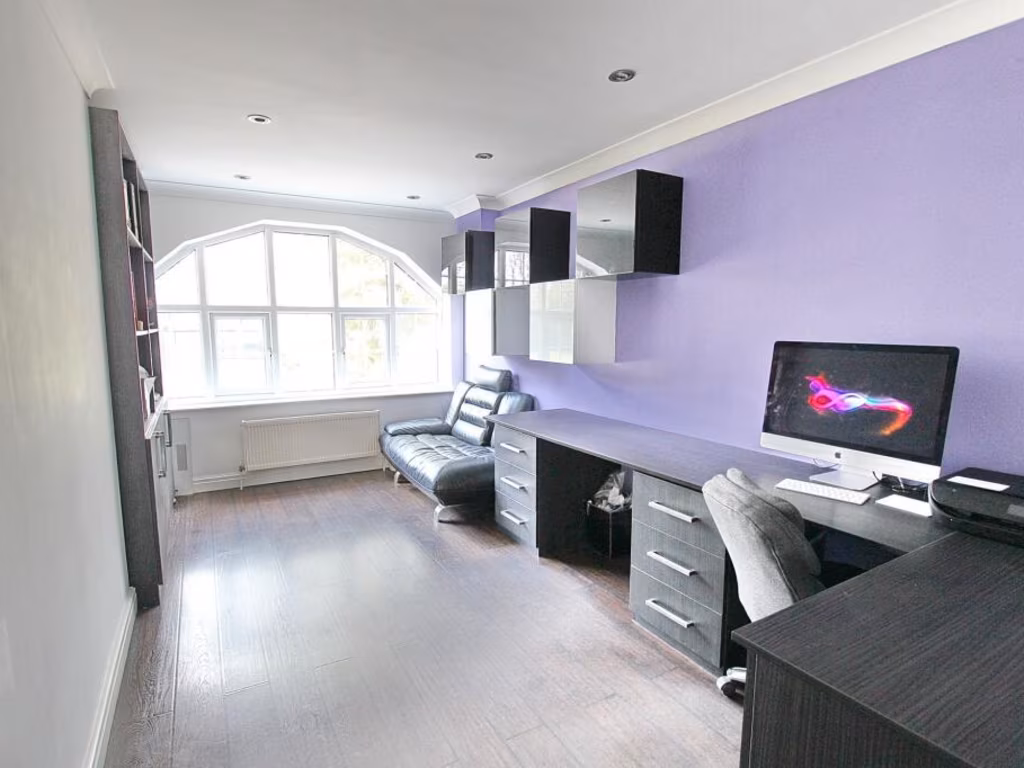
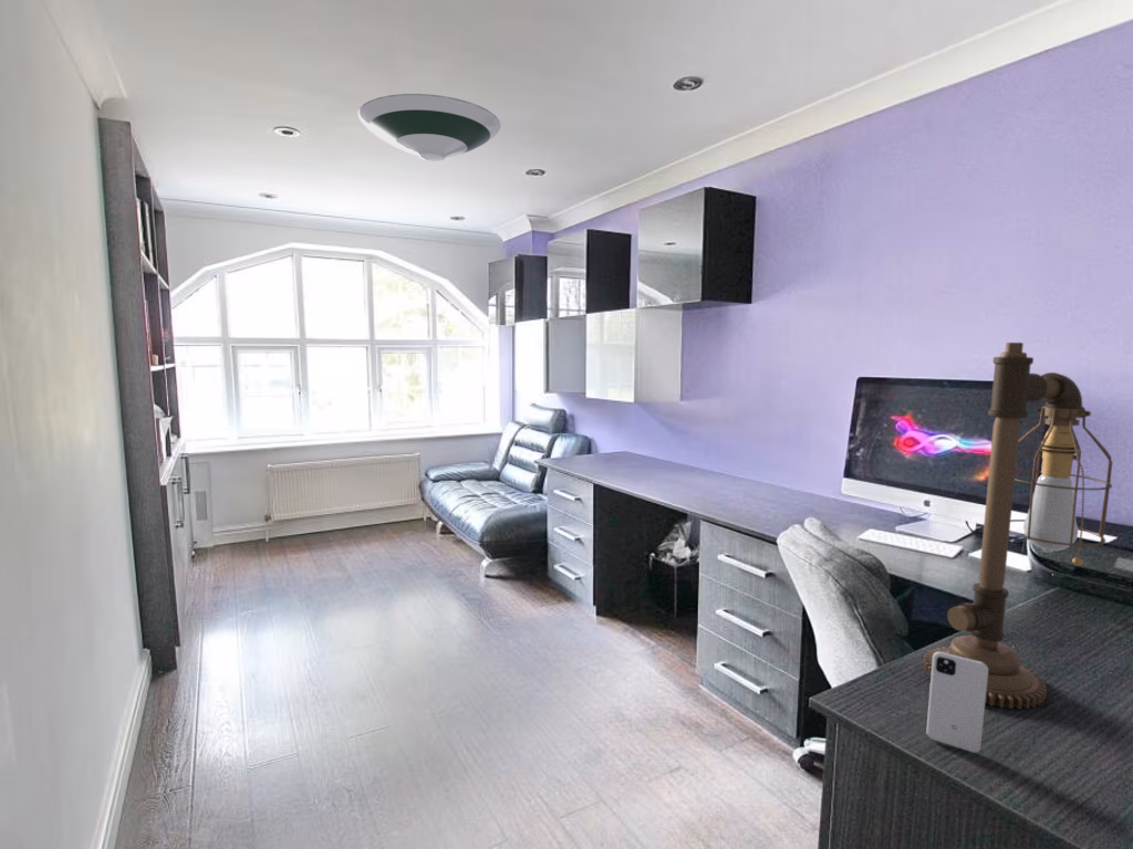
+ smartphone (956, 701)
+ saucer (430, 139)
+ desk lamp (1019, 520)
